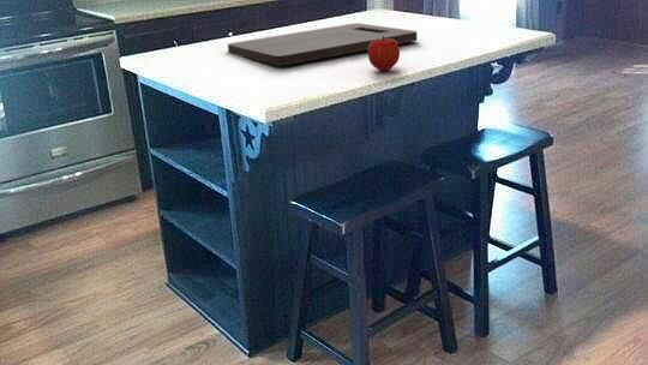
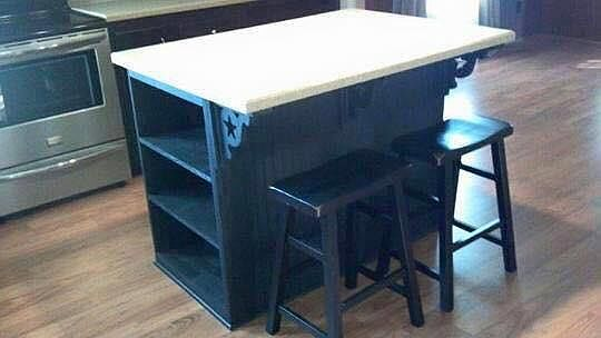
- cutting board (322, 42)
- fruit (383, 53)
